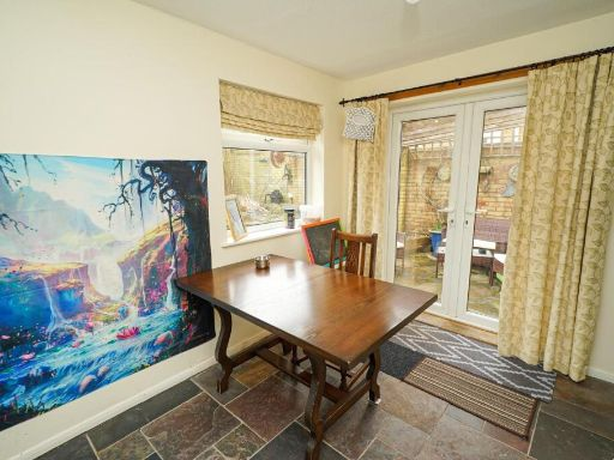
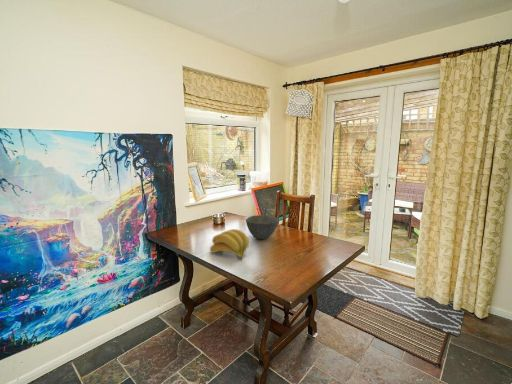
+ bowl (261, 228)
+ banana bunch (228, 242)
